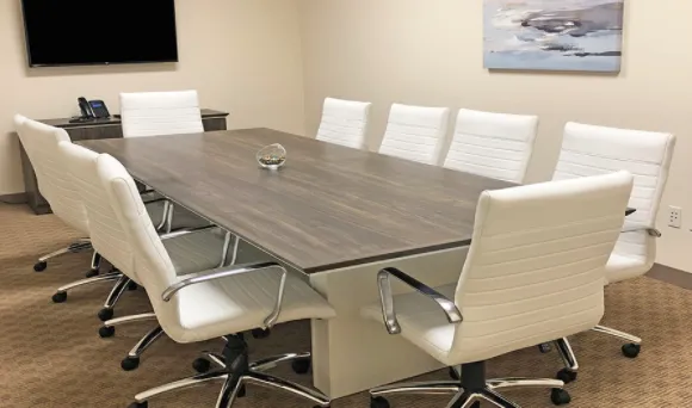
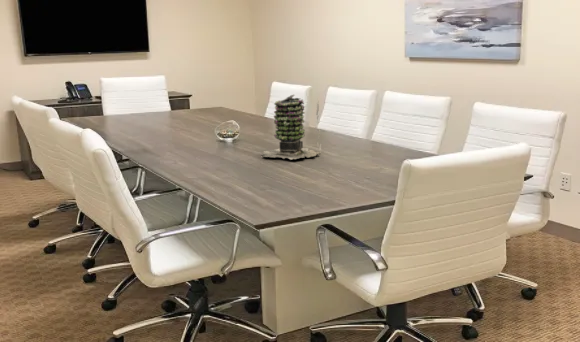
+ succulent plant (288, 123)
